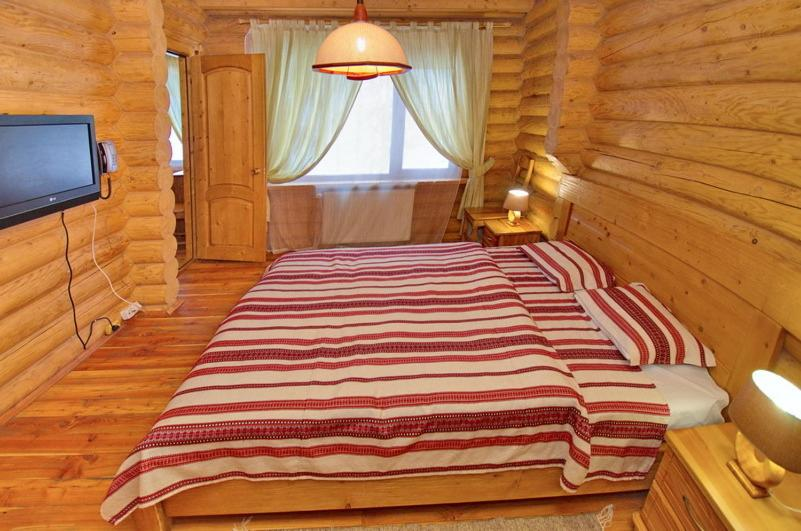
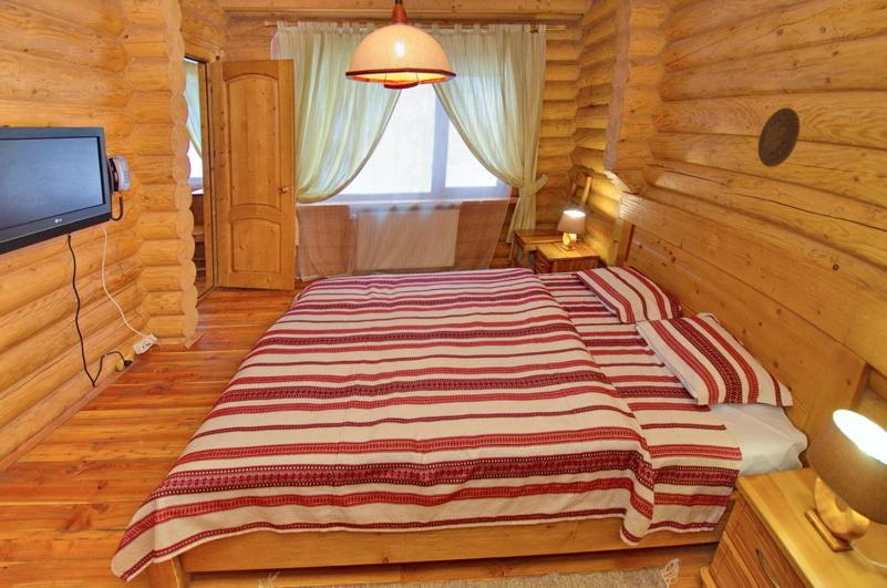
+ decorative plate (775, 137)
